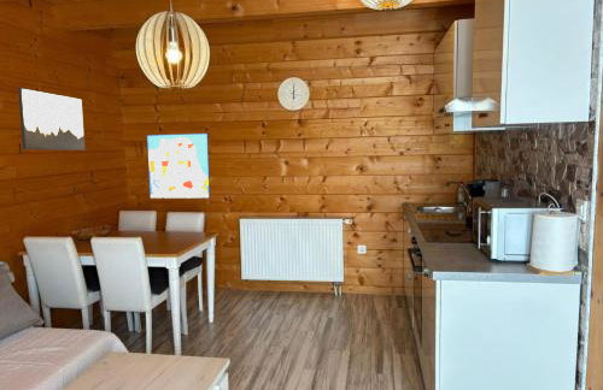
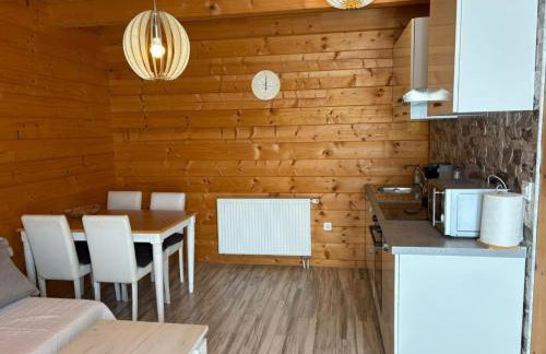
- wall art (54, 122)
- wall art (177, 166)
